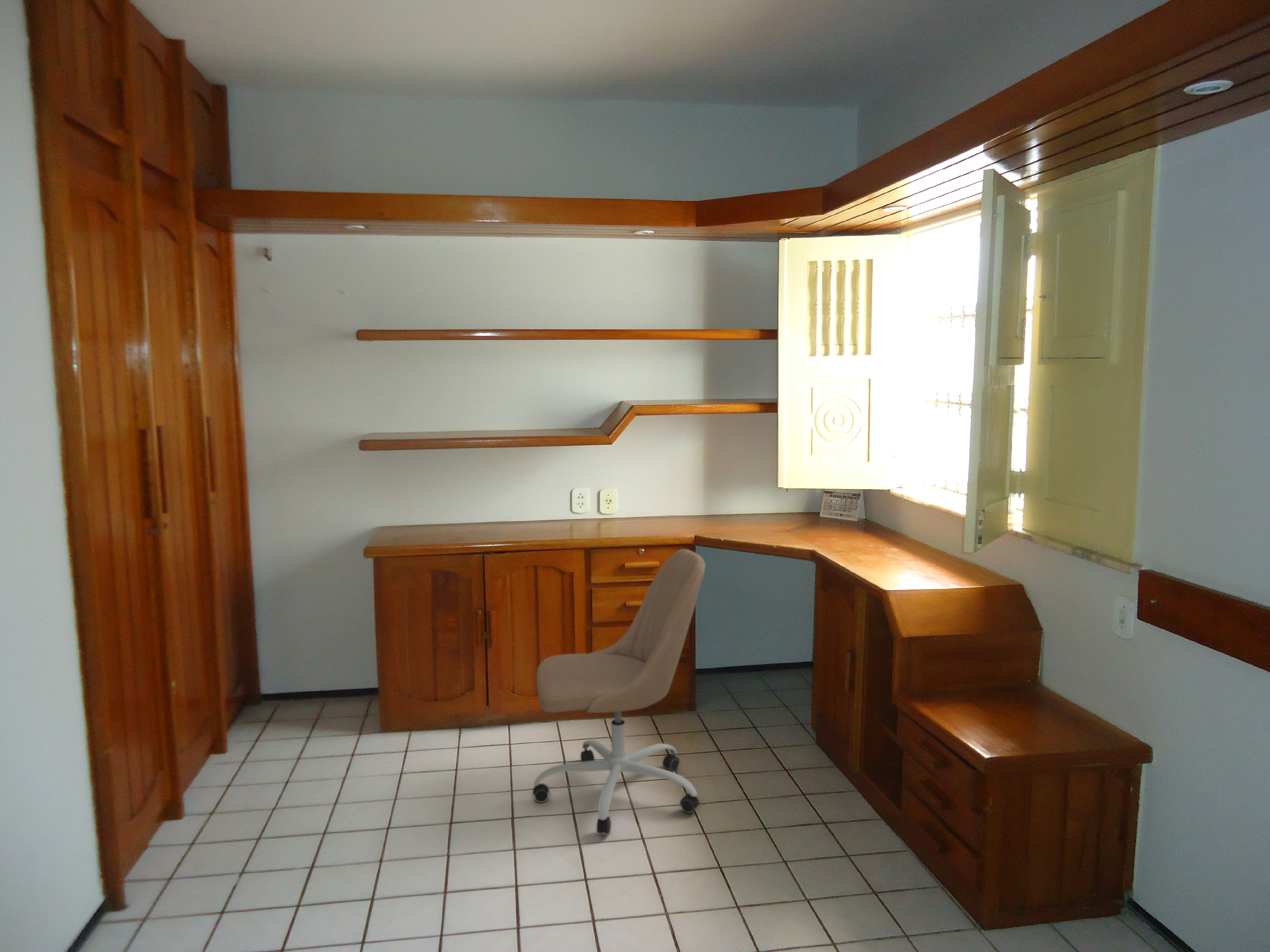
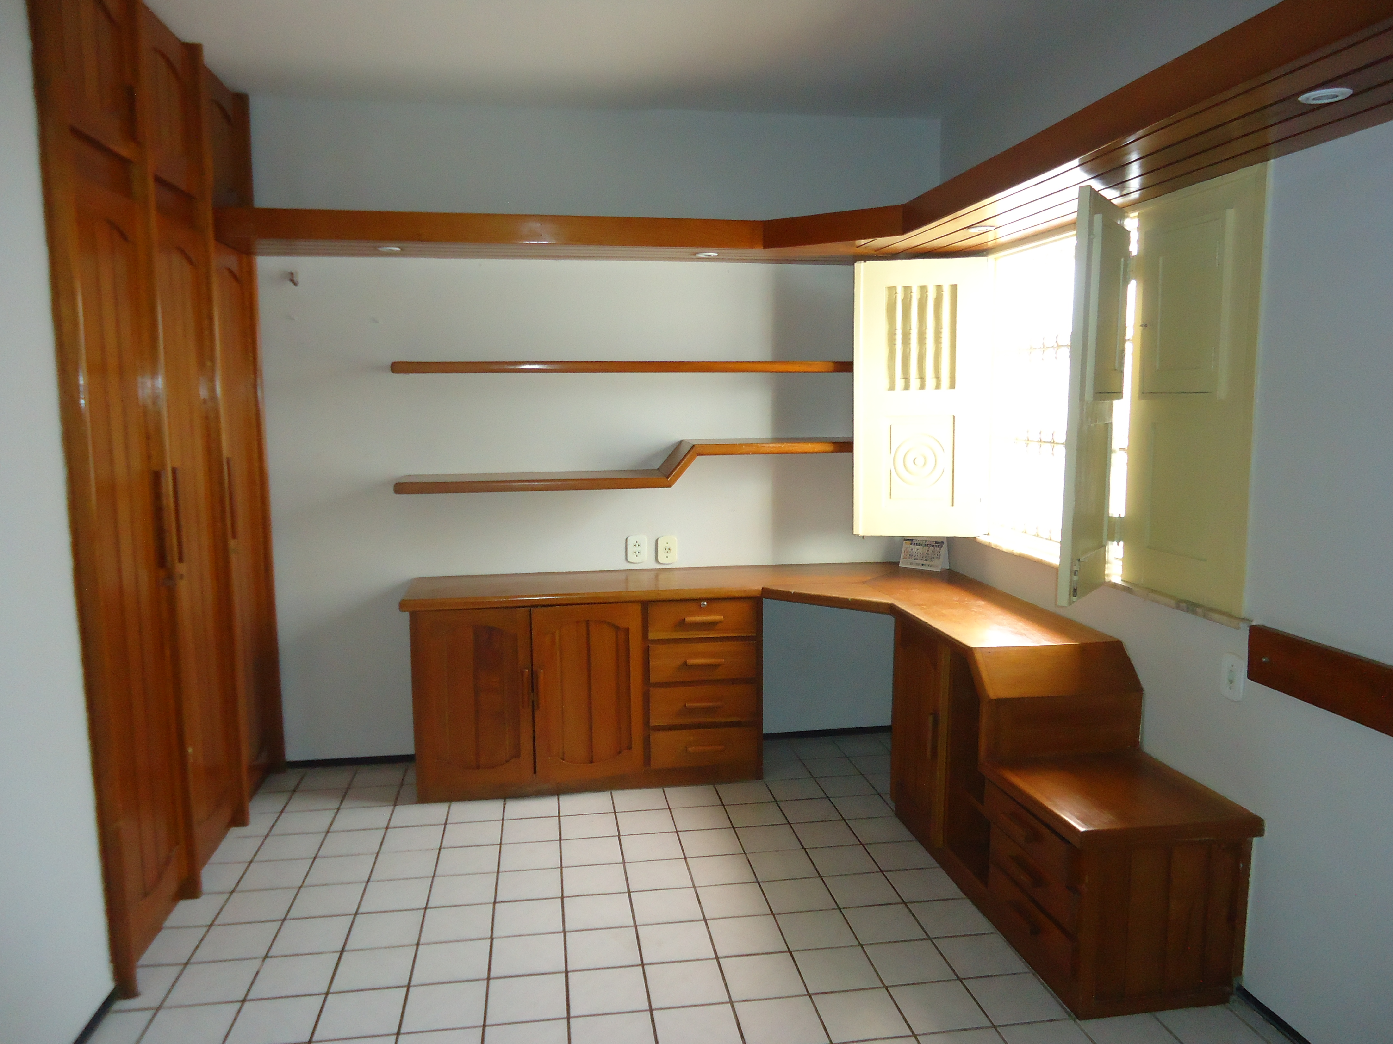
- office chair (617, 678)
